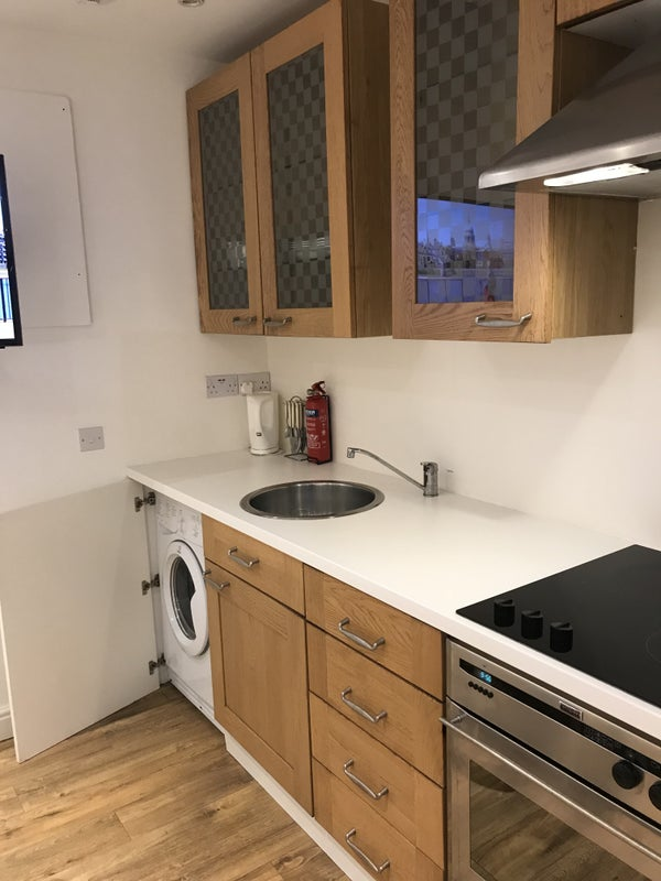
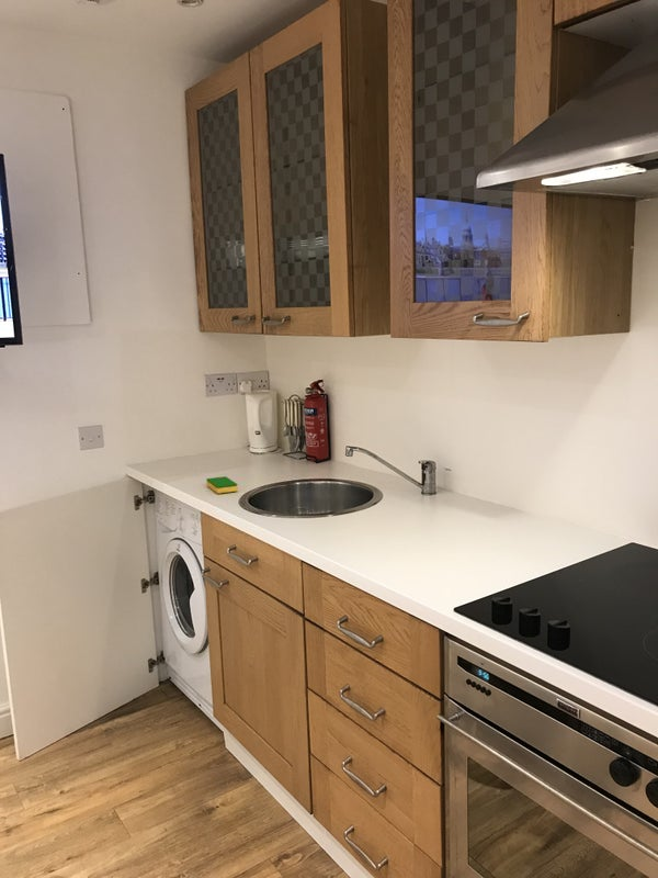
+ dish sponge (222, 484)
